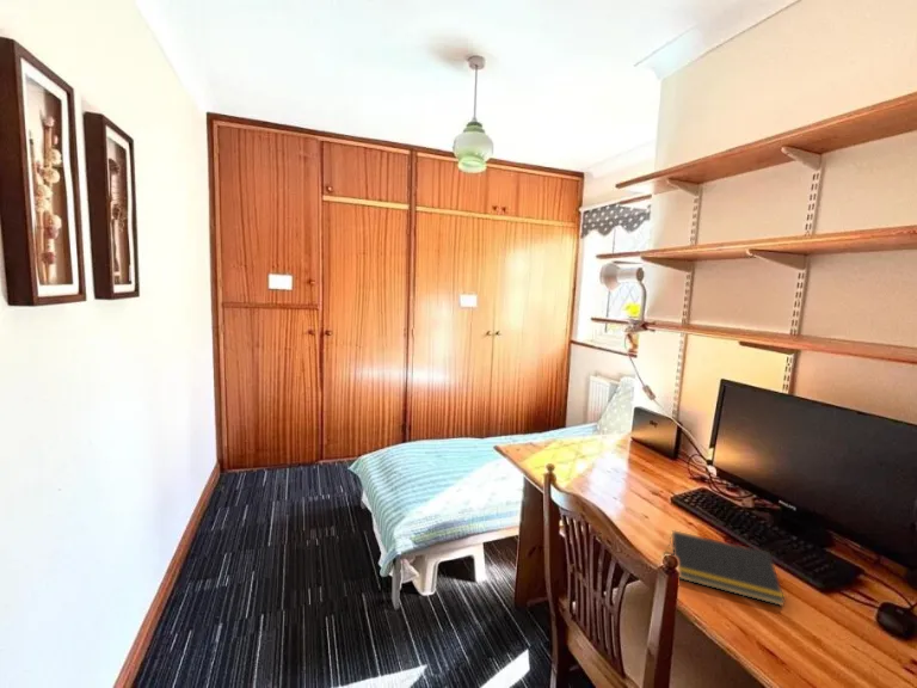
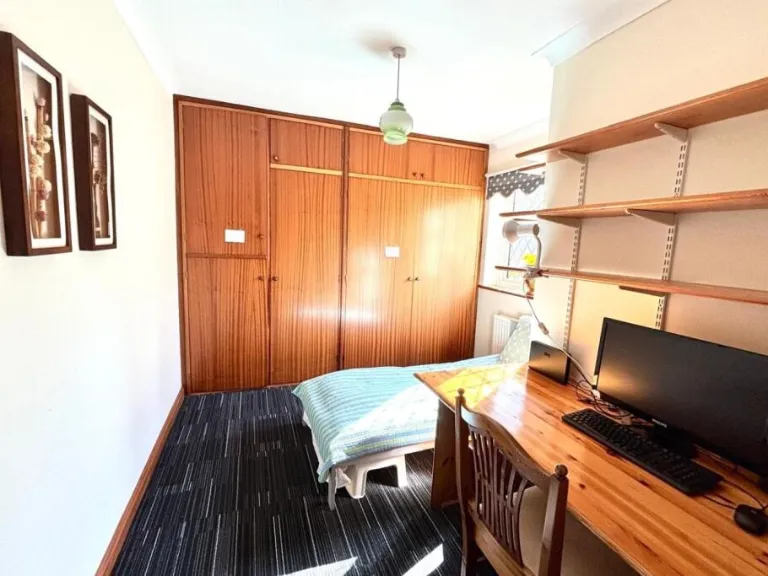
- notepad (722, 564)
